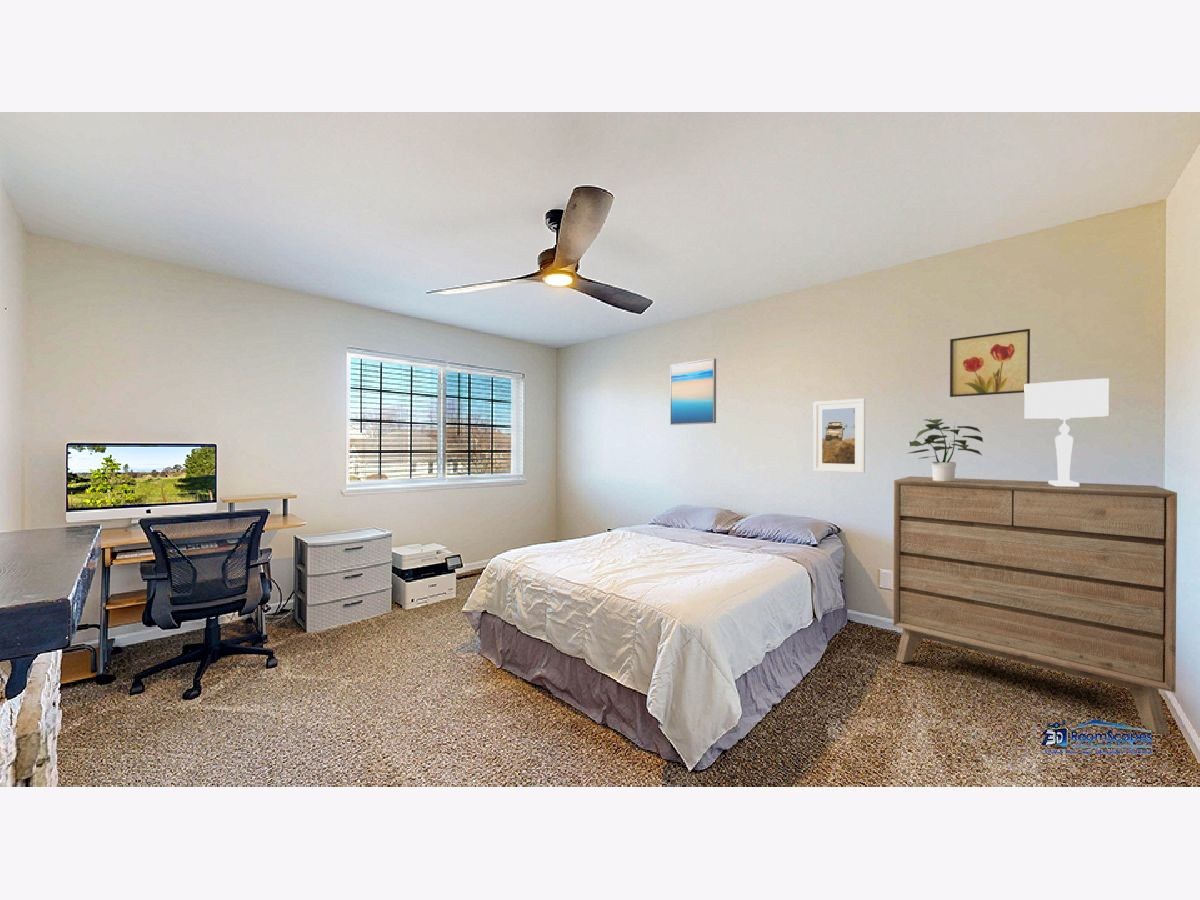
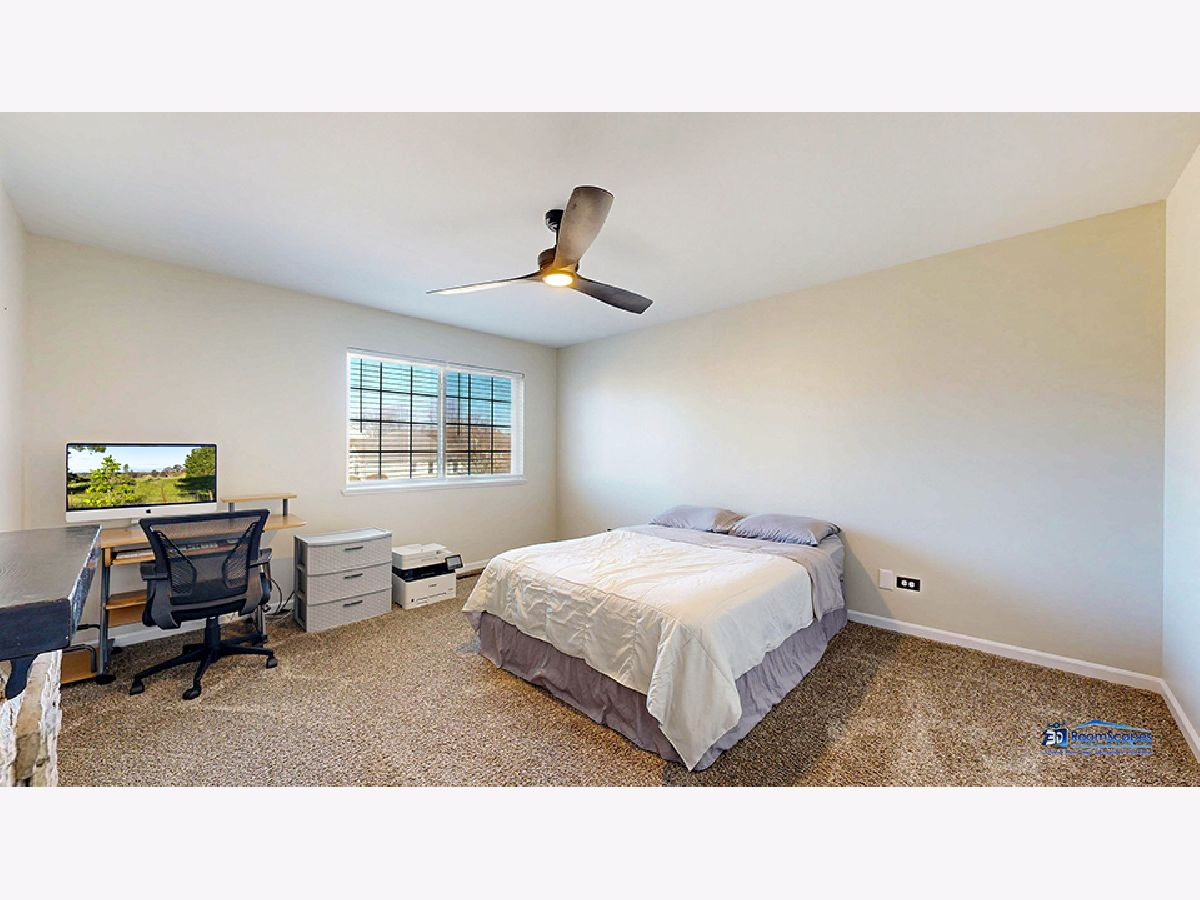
- wall art (692, 393)
- potted plant (943, 448)
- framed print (838, 436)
- dresser (1013, 579)
- wall art (988, 364)
- table lamp (1063, 434)
